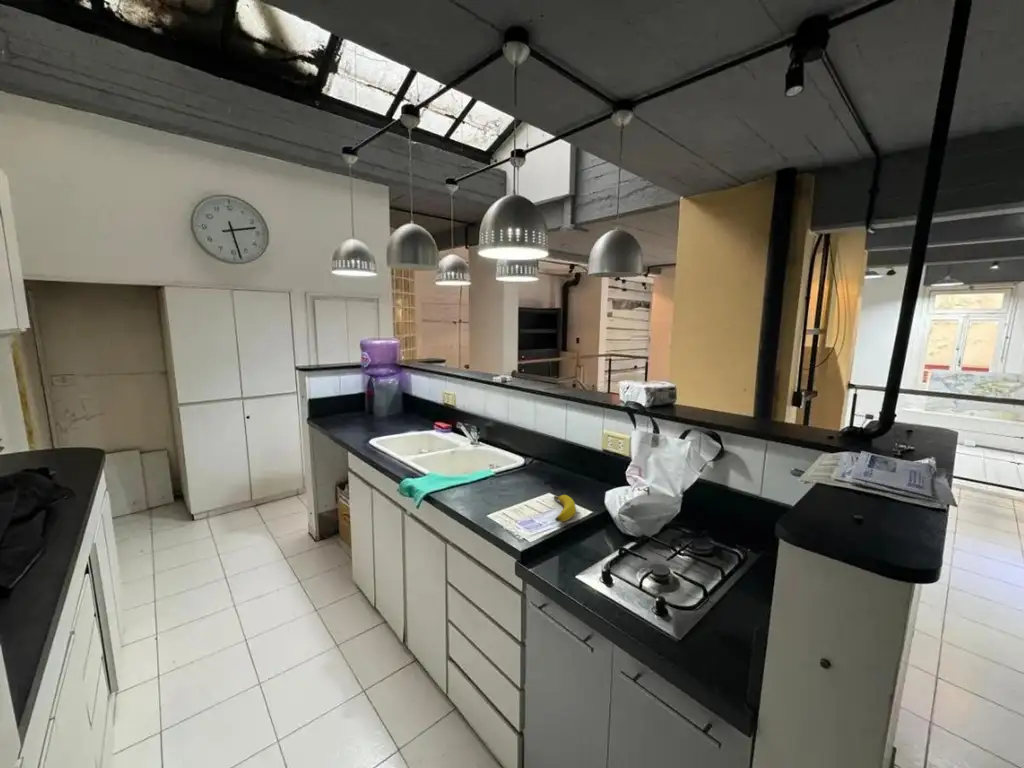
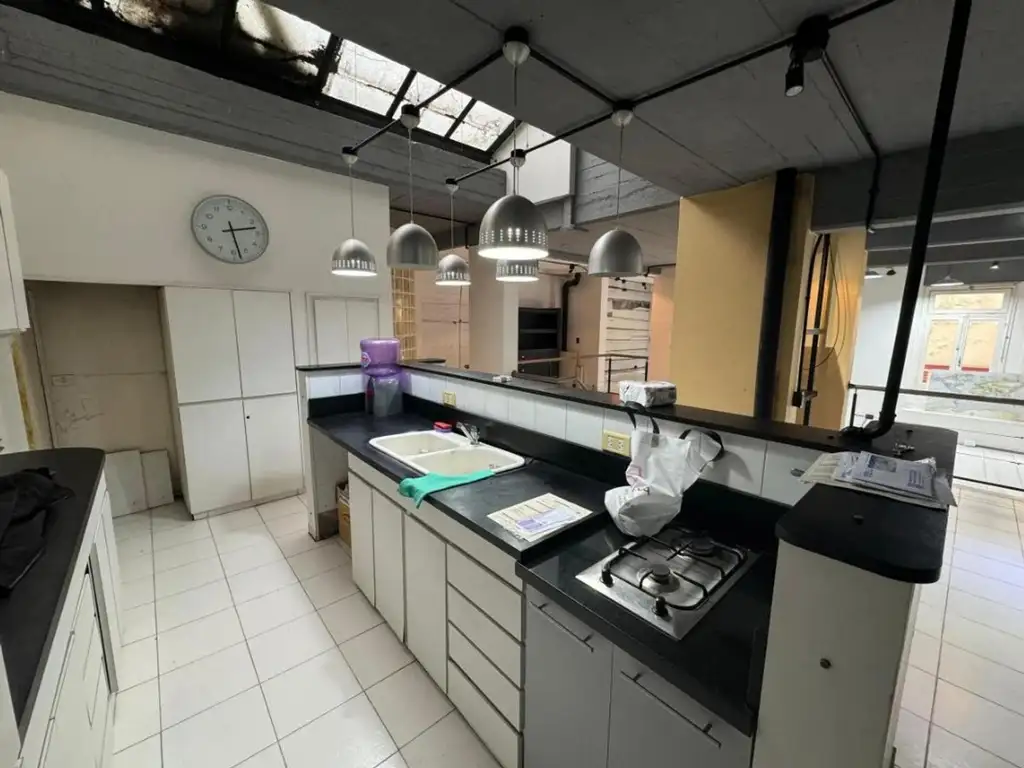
- banana (563, 504)
